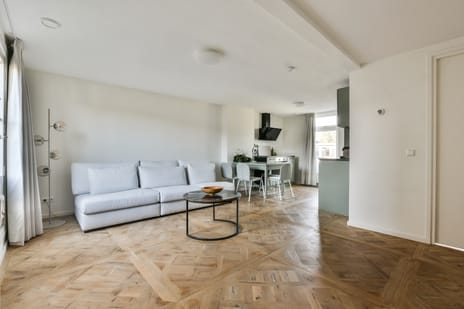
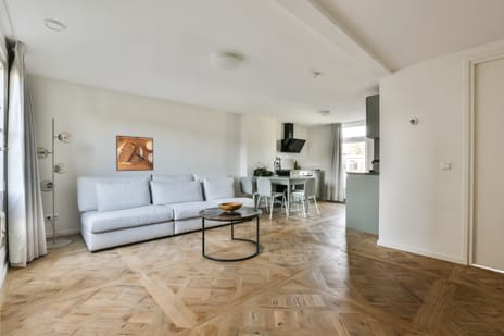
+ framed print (135, 153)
